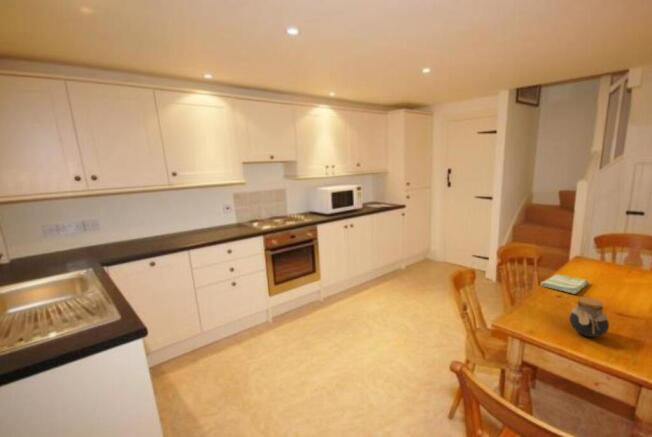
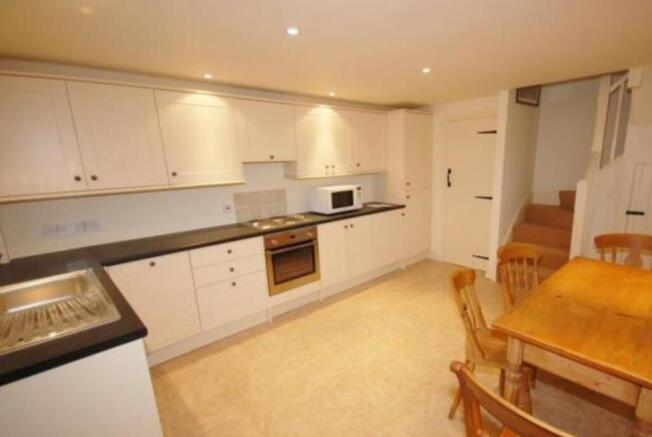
- jar (588, 318)
- dish towel (564, 282)
